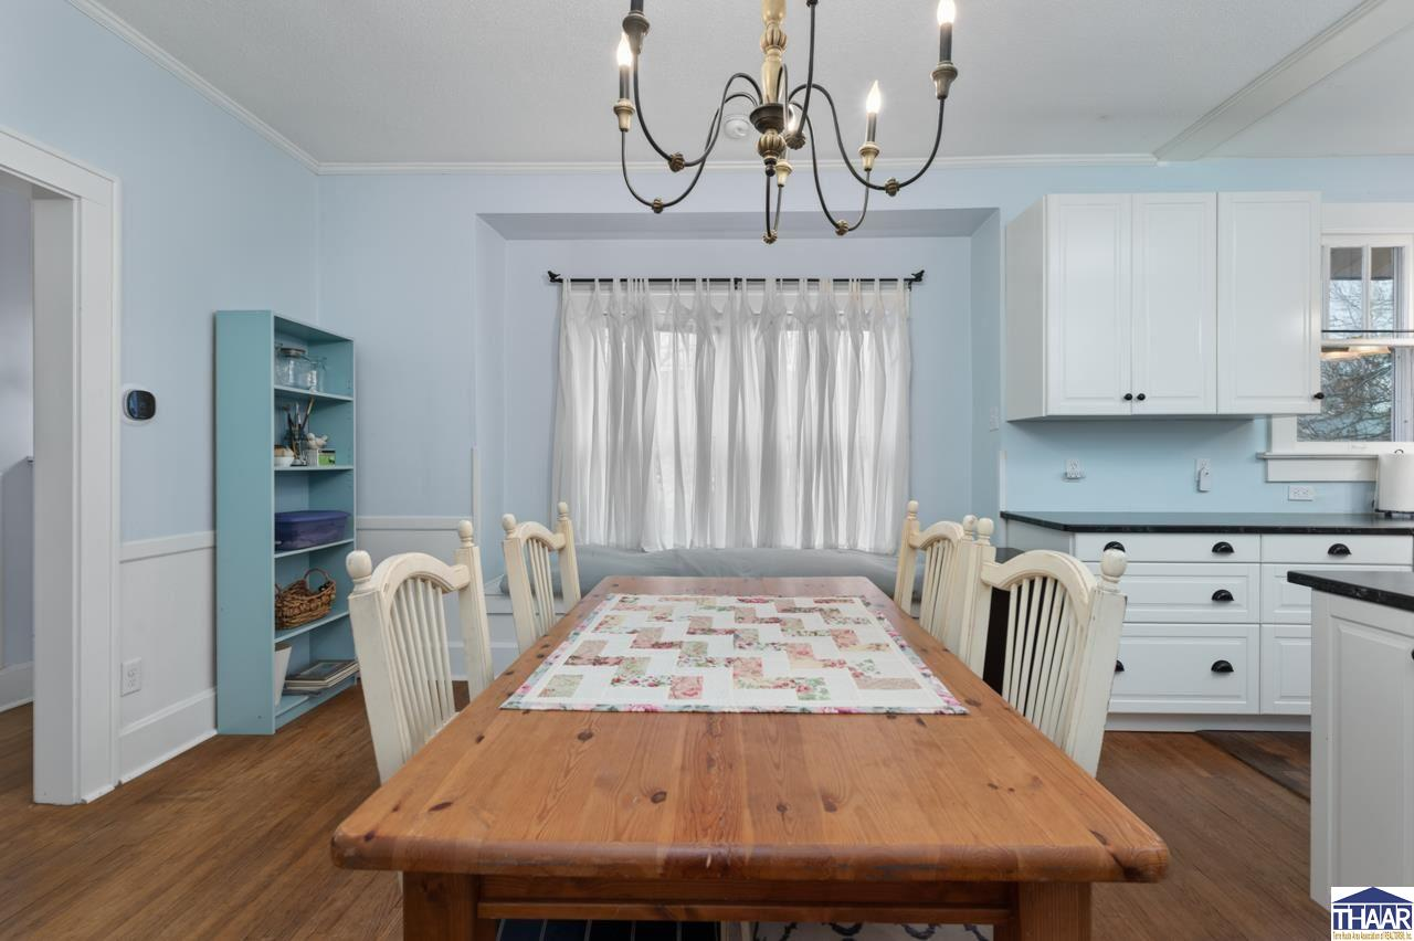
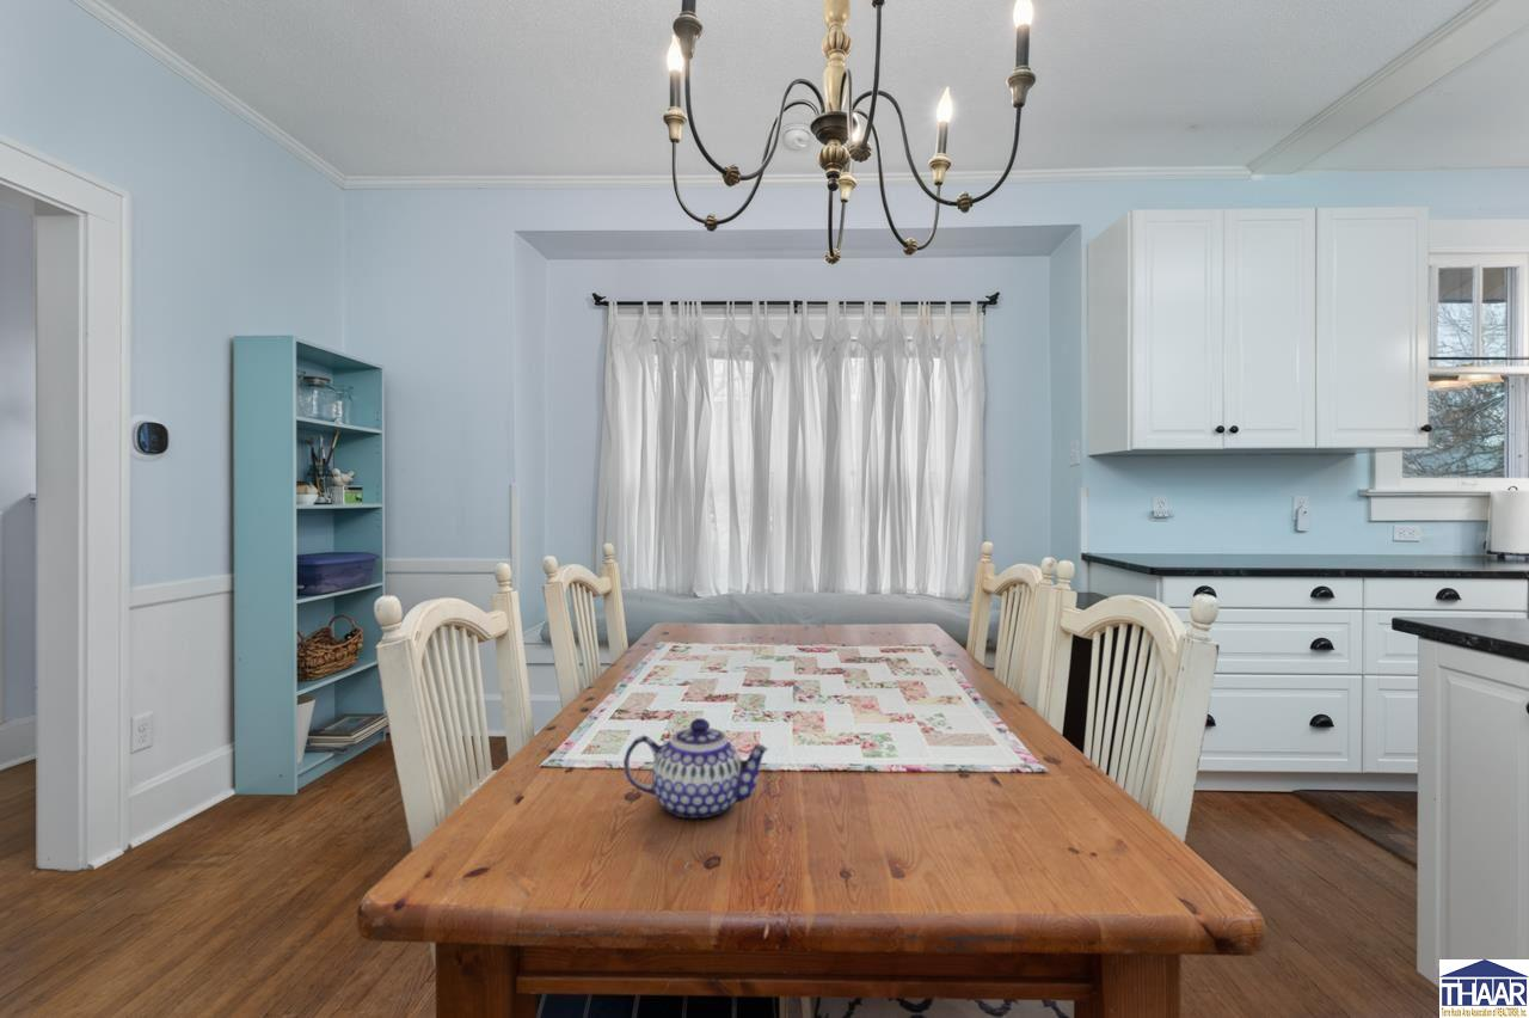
+ teapot (695, 761)
